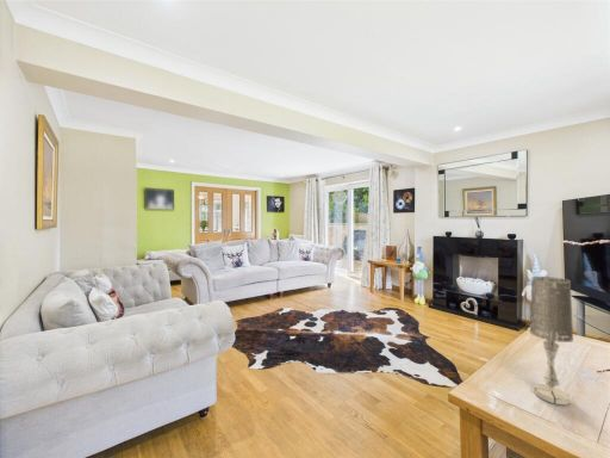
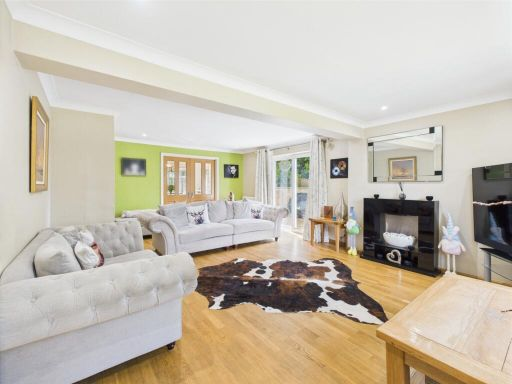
- table lamp (550, 338)
